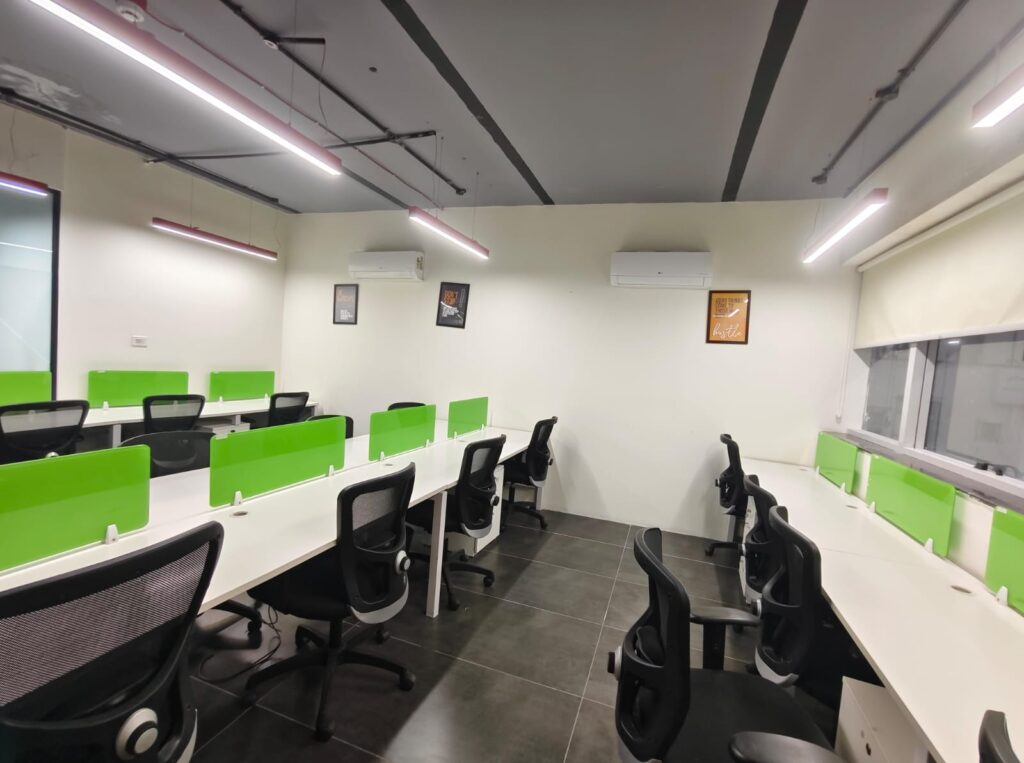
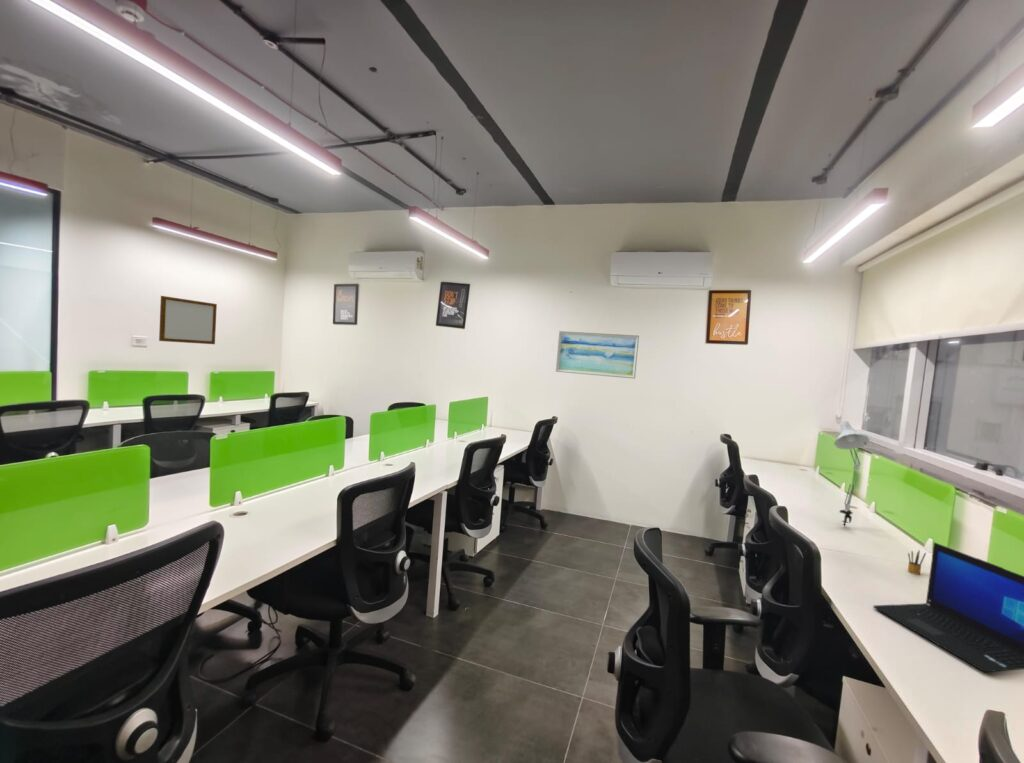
+ pencil box (915, 562)
+ desk lamp (853, 477)
+ writing board (189, 321)
+ wall art (596, 354)
+ laptop (957, 600)
